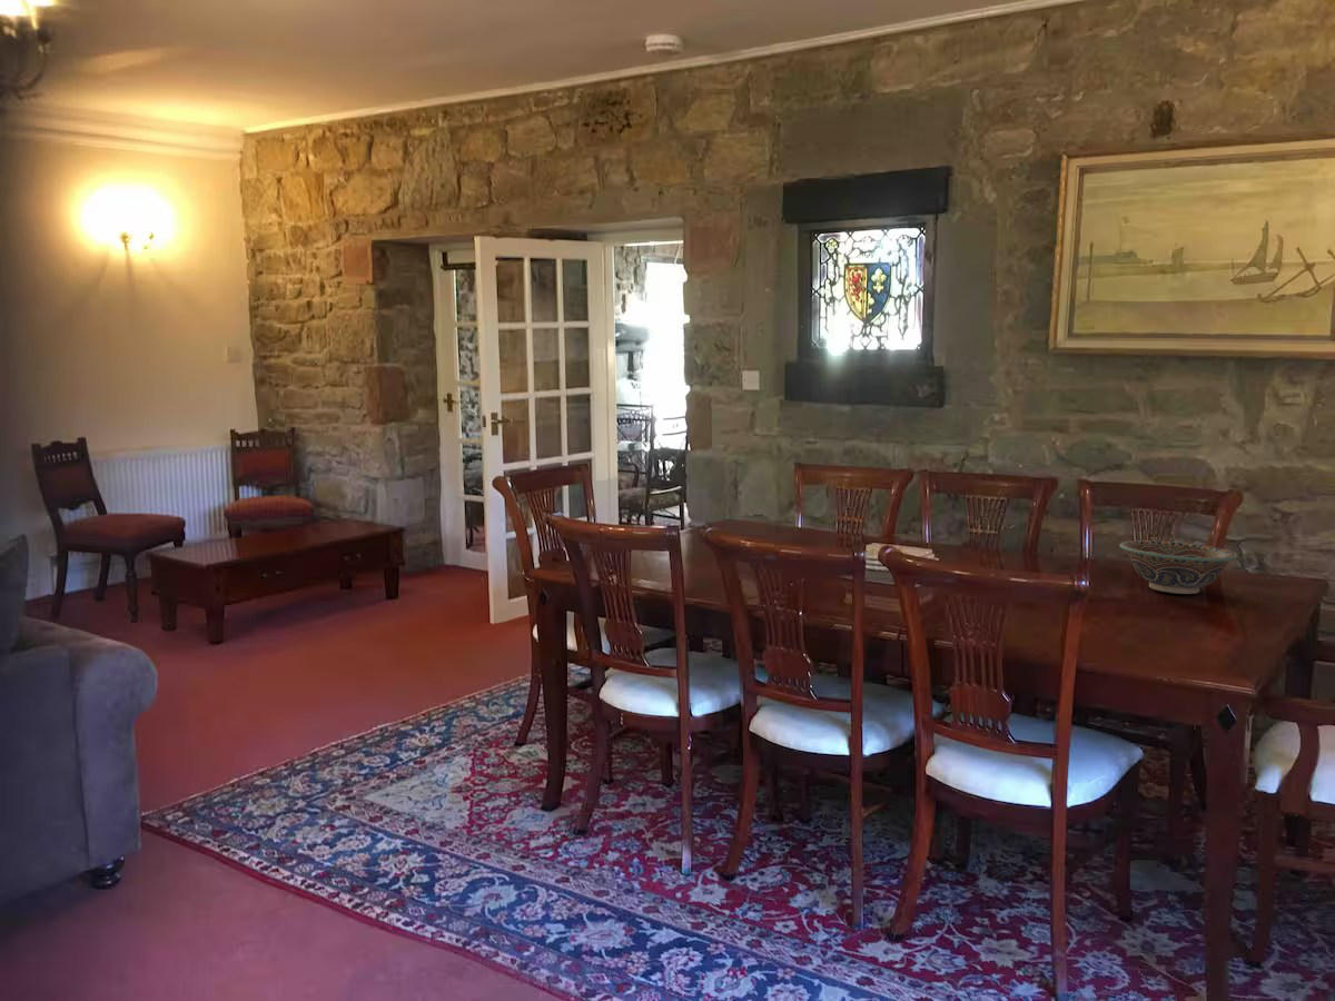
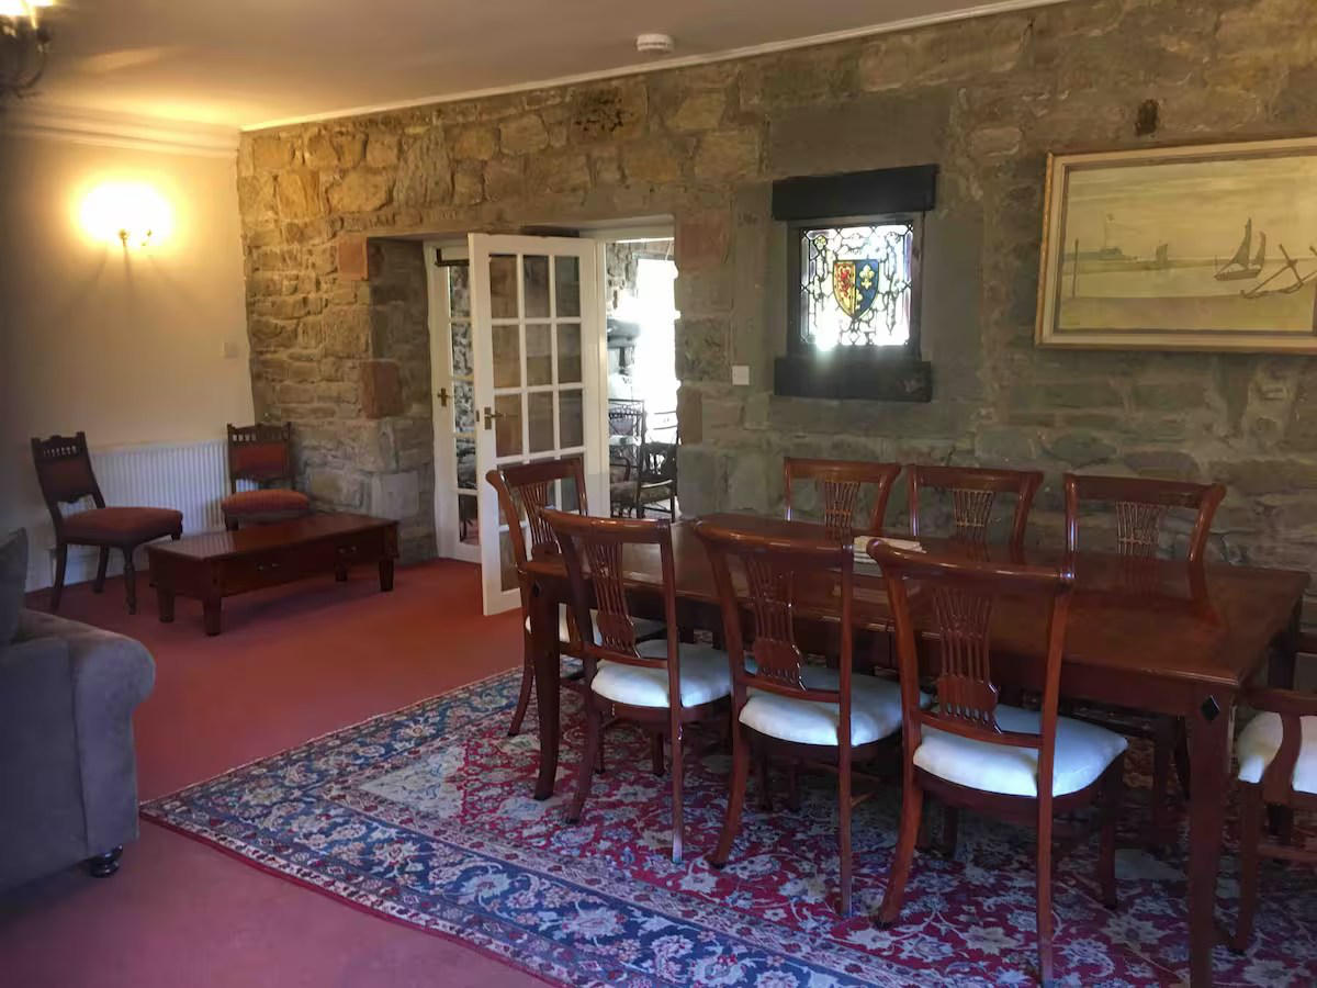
- decorative bowl (1176, 568)
